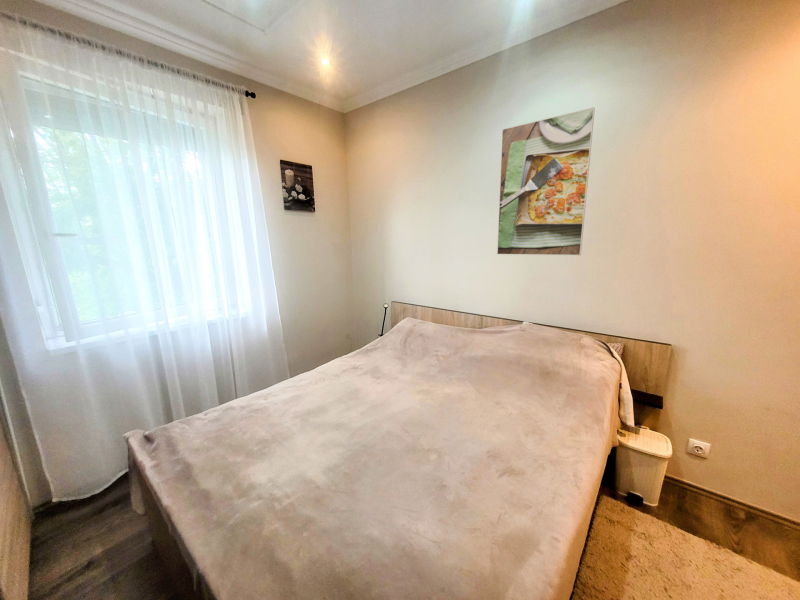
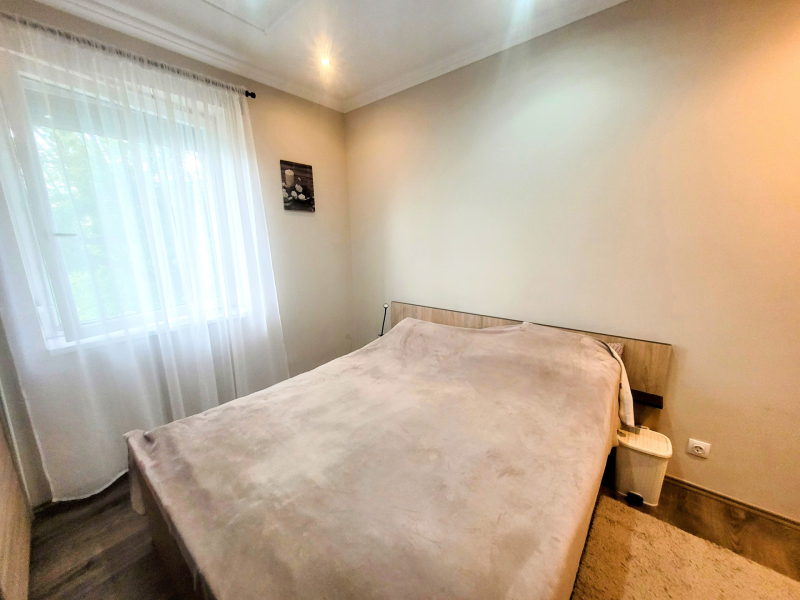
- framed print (540, 190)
